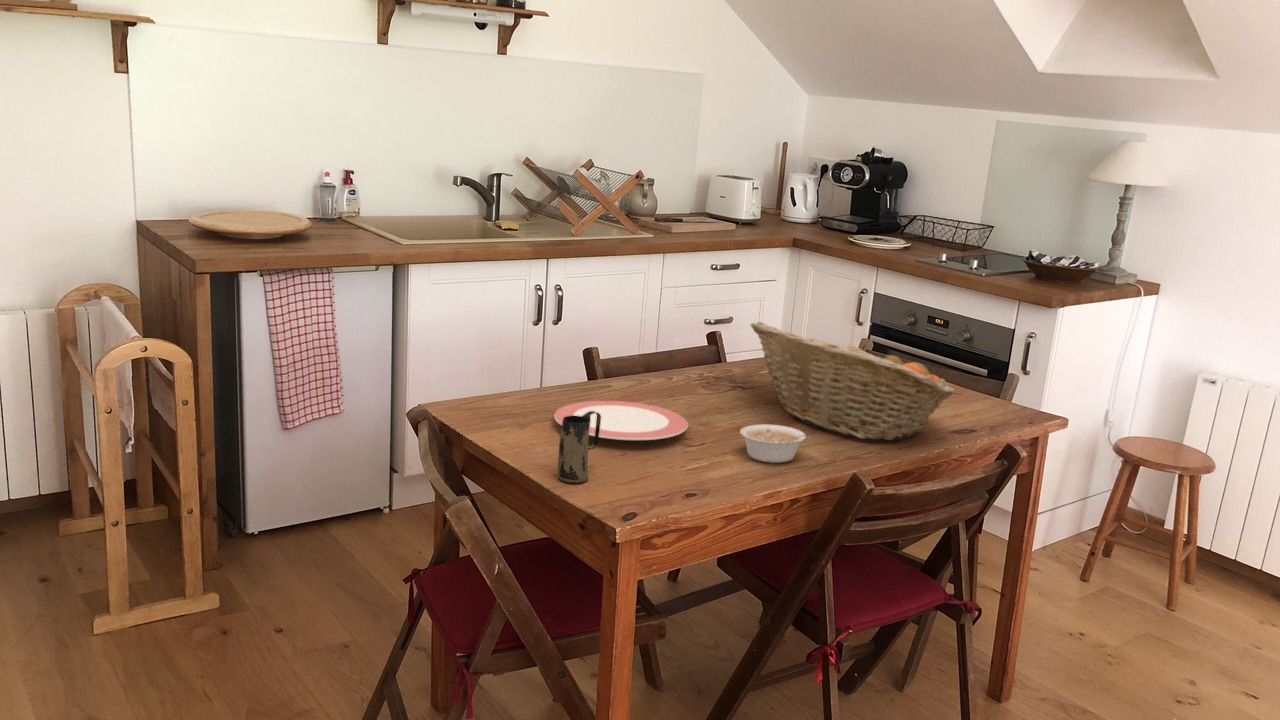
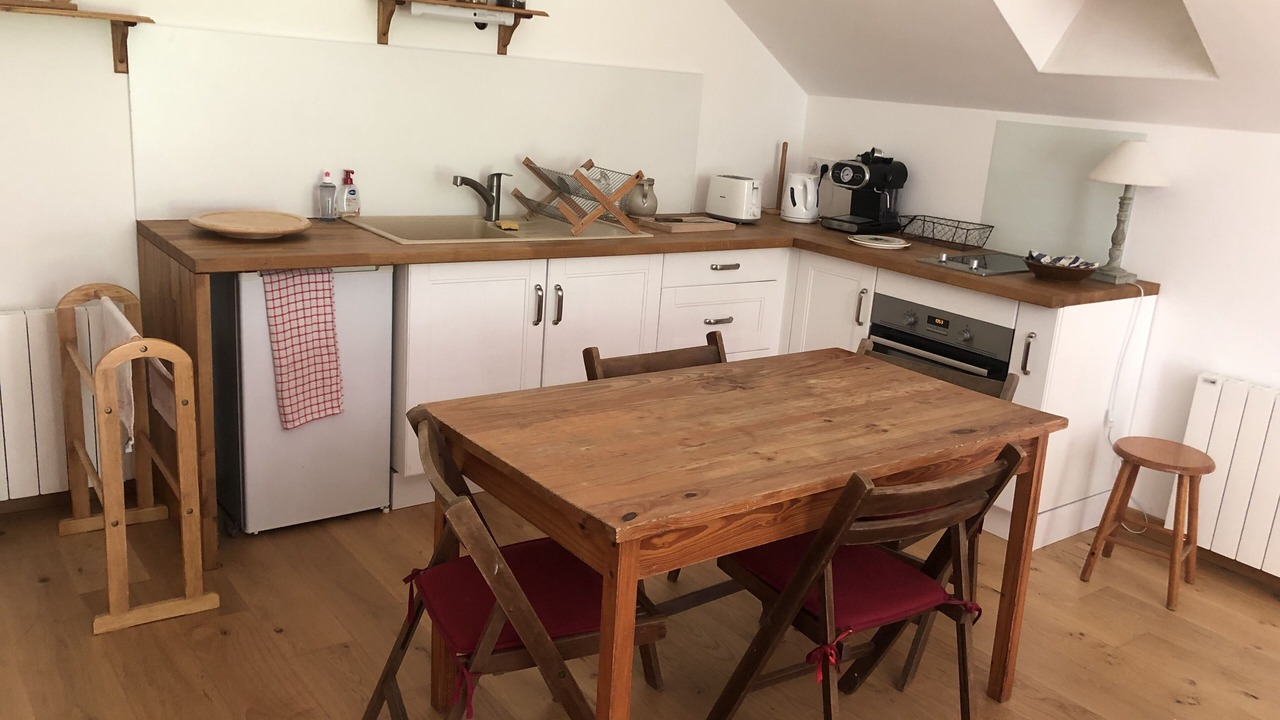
- plate (620, 422)
- legume (774, 442)
- mug (579, 445)
- fruit basket (847, 374)
